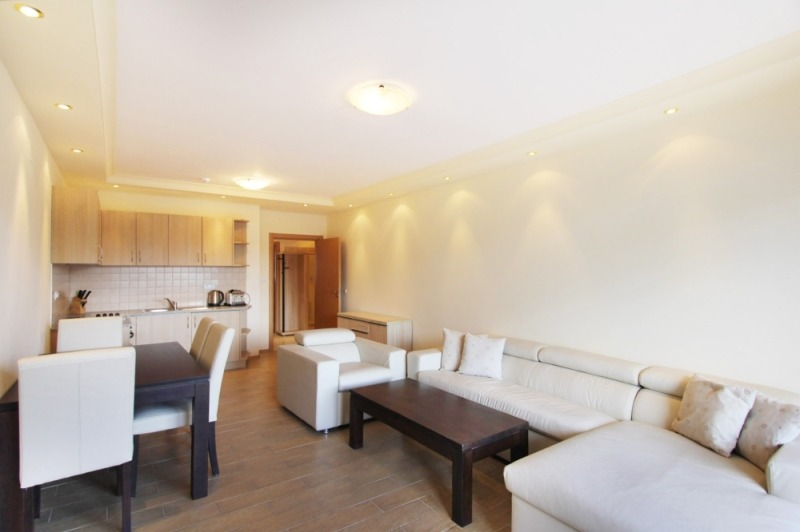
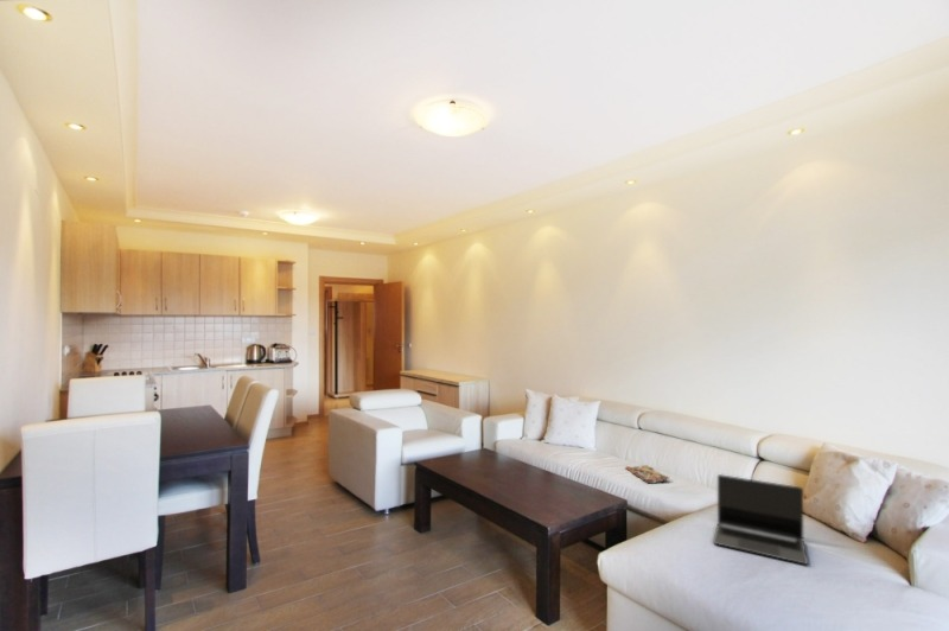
+ magazine (645, 472)
+ laptop (758, 515)
